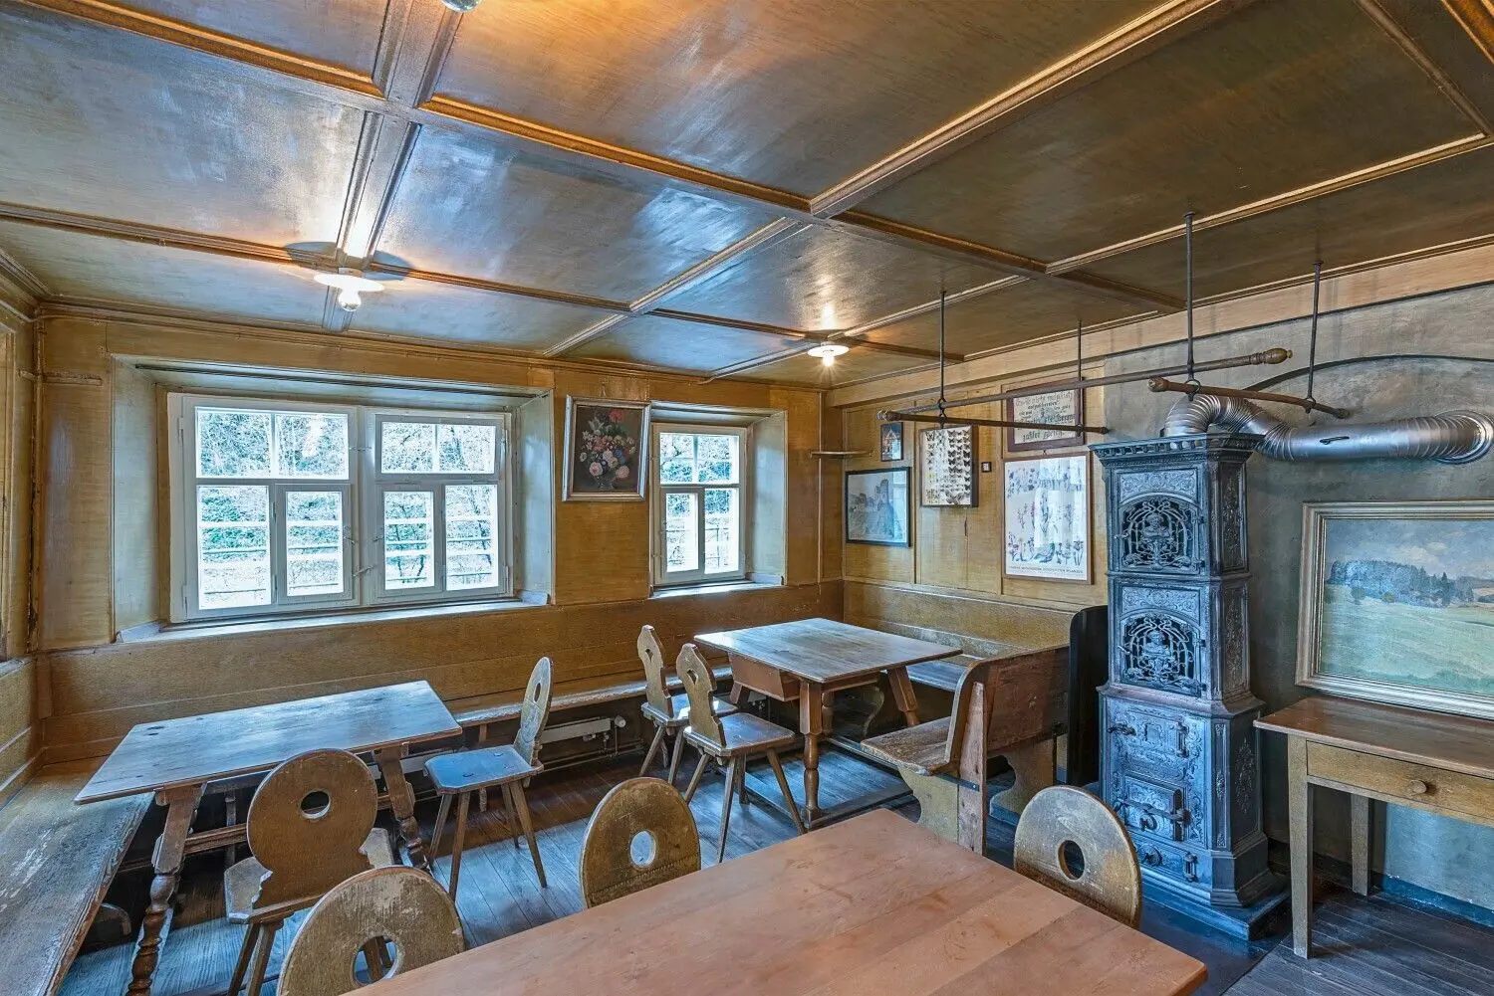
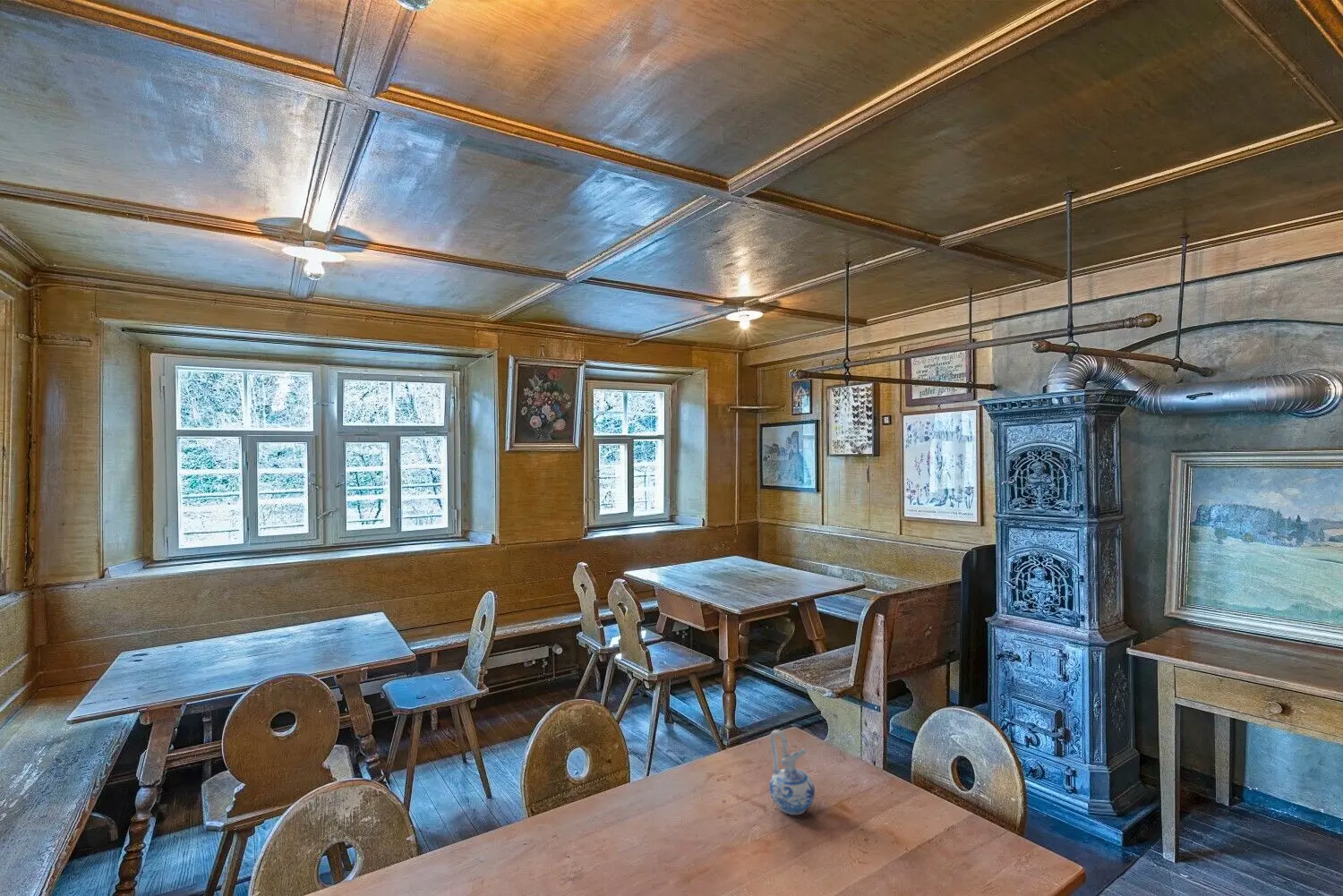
+ ceramic pitcher (791, 770)
